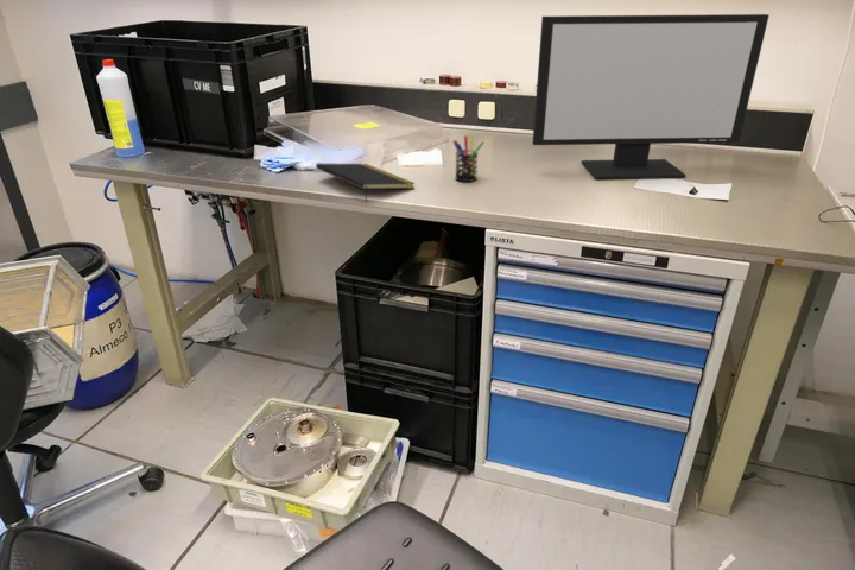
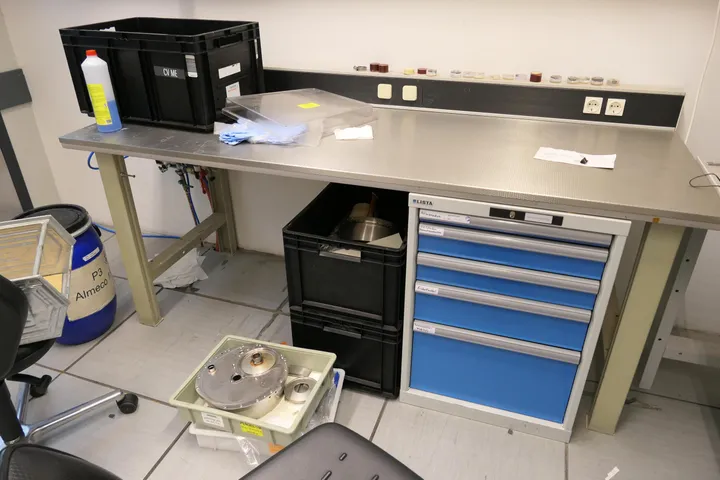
- pen holder (469, 156)
- notepad (365, 175)
- computer monitor (642, 96)
